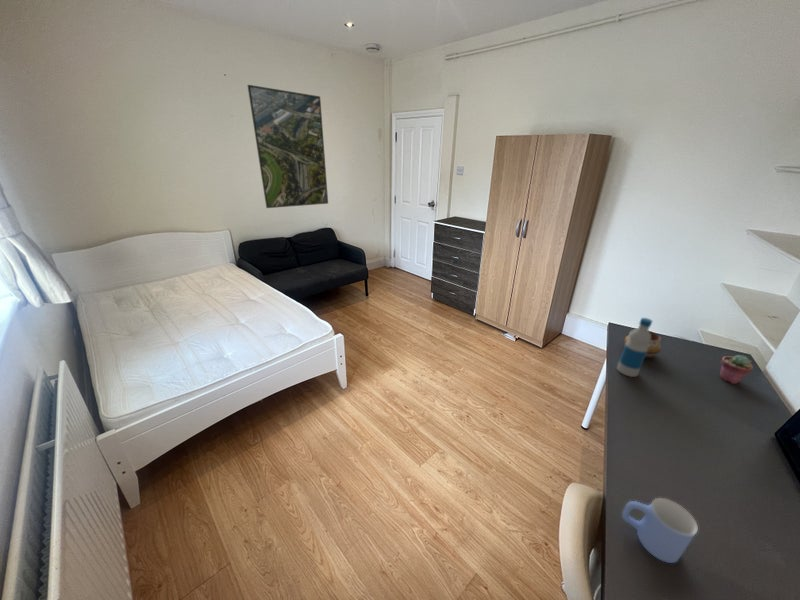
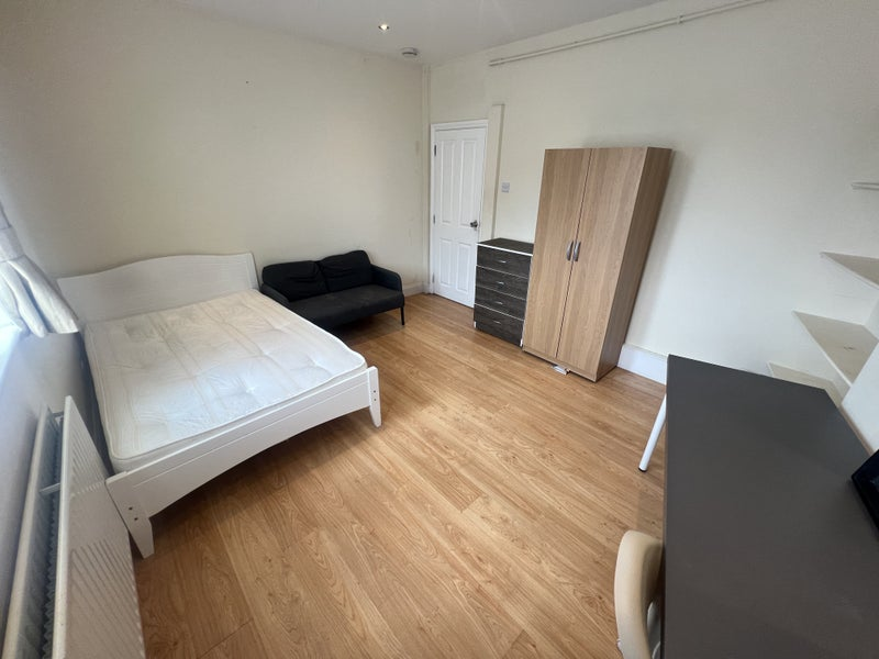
- mug (655, 523)
- potted succulent (735, 367)
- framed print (293, 152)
- decorative bowl (647, 345)
- bottle (636, 346)
